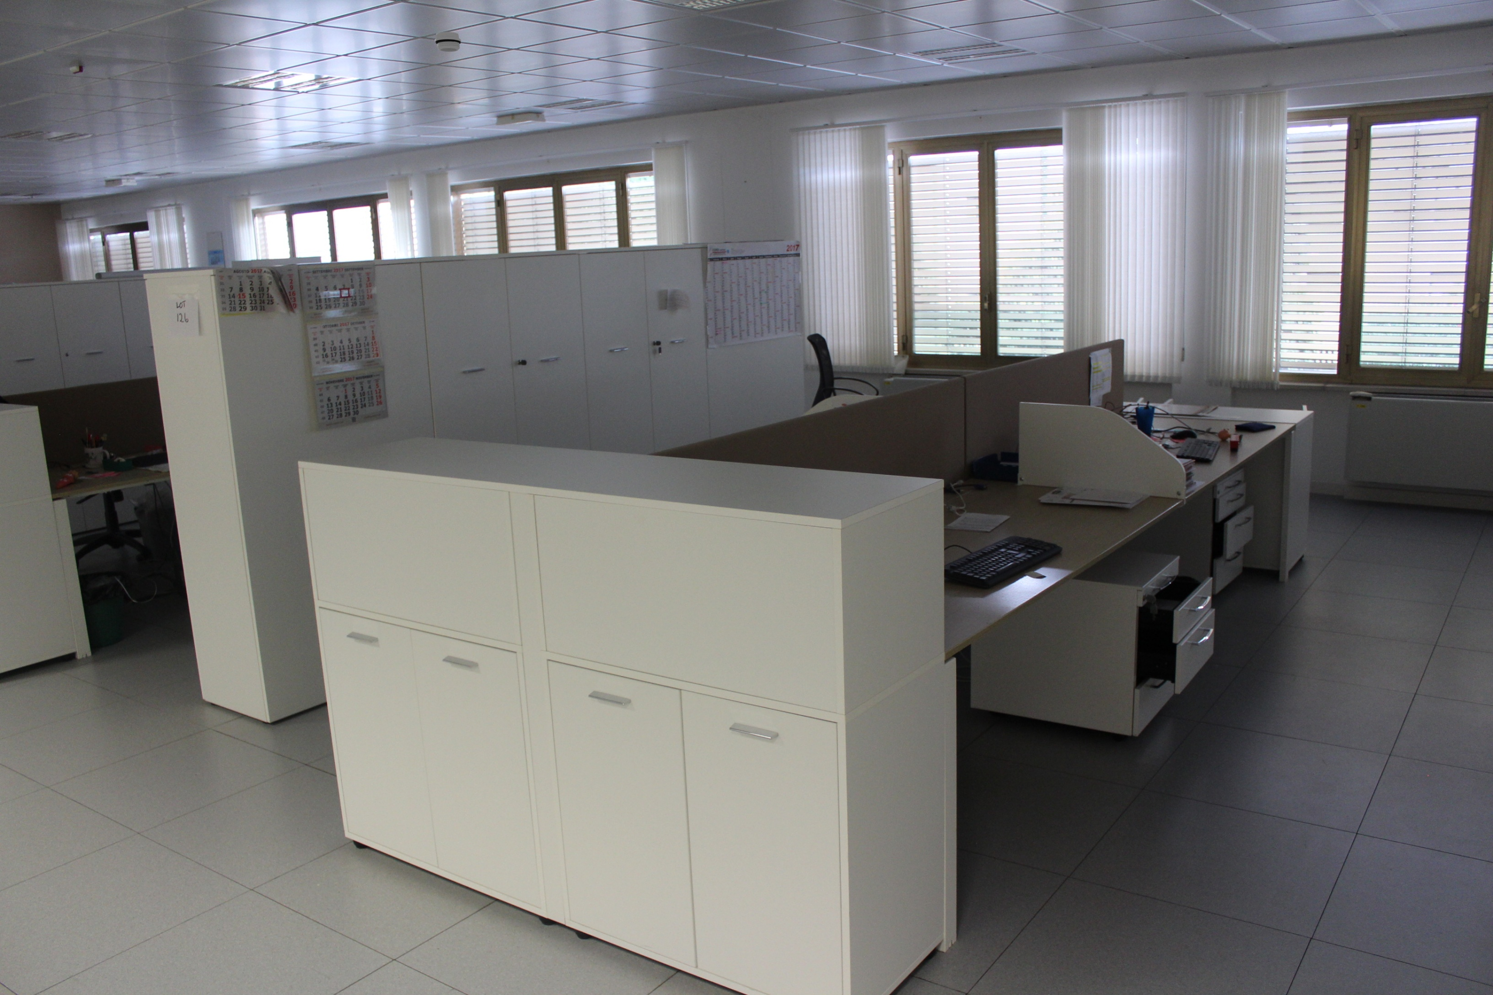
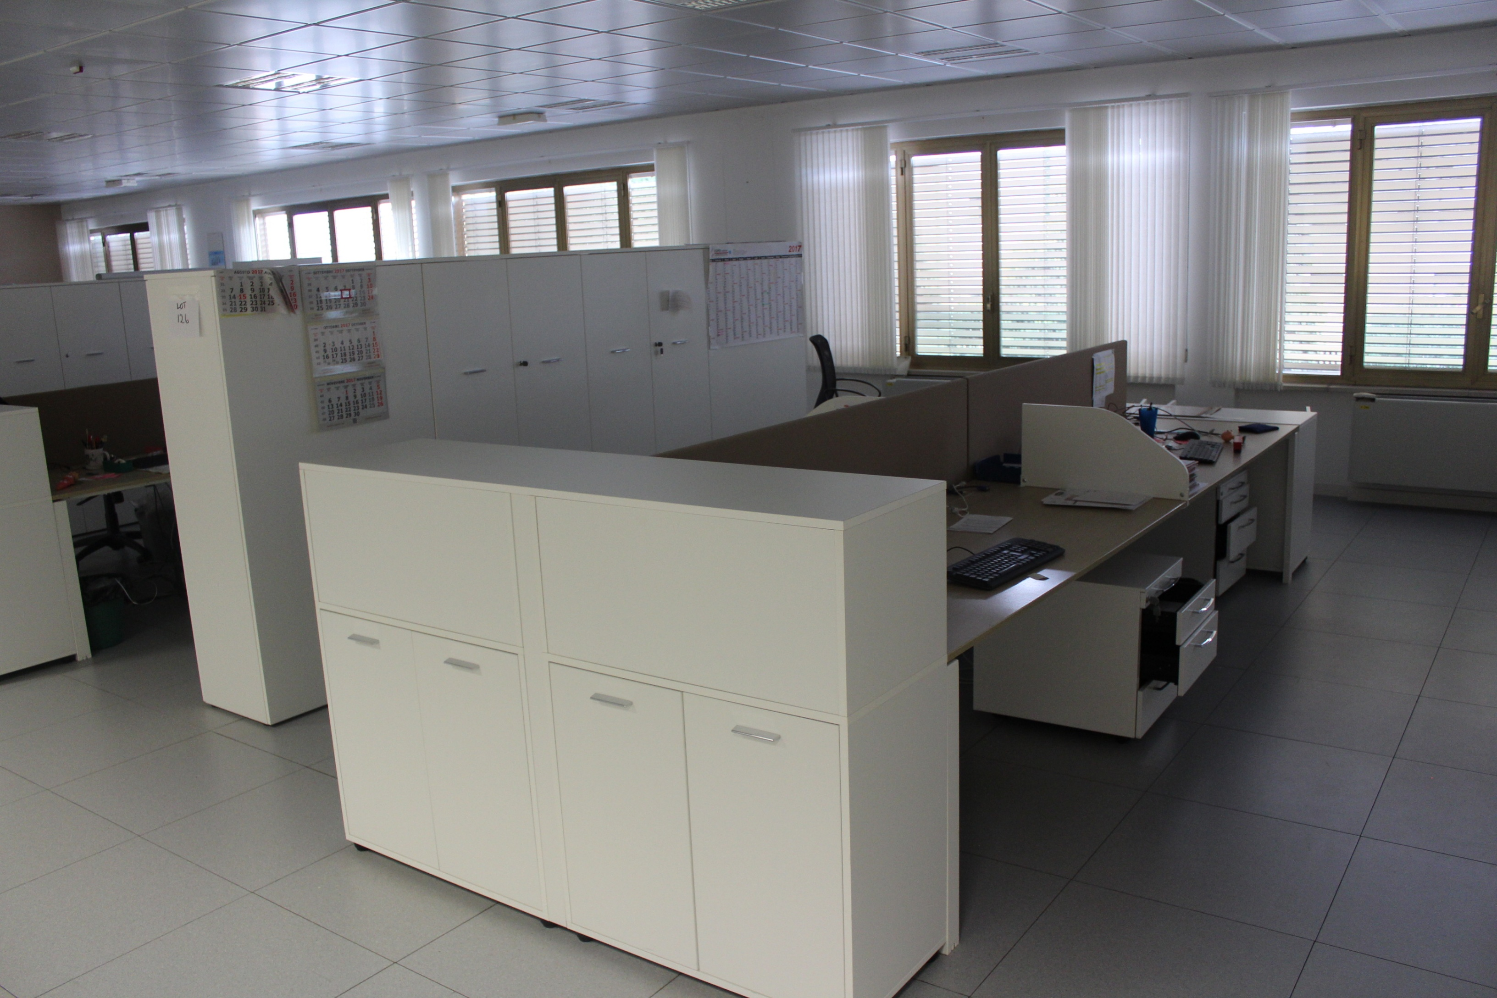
- smoke detector (448, 42)
